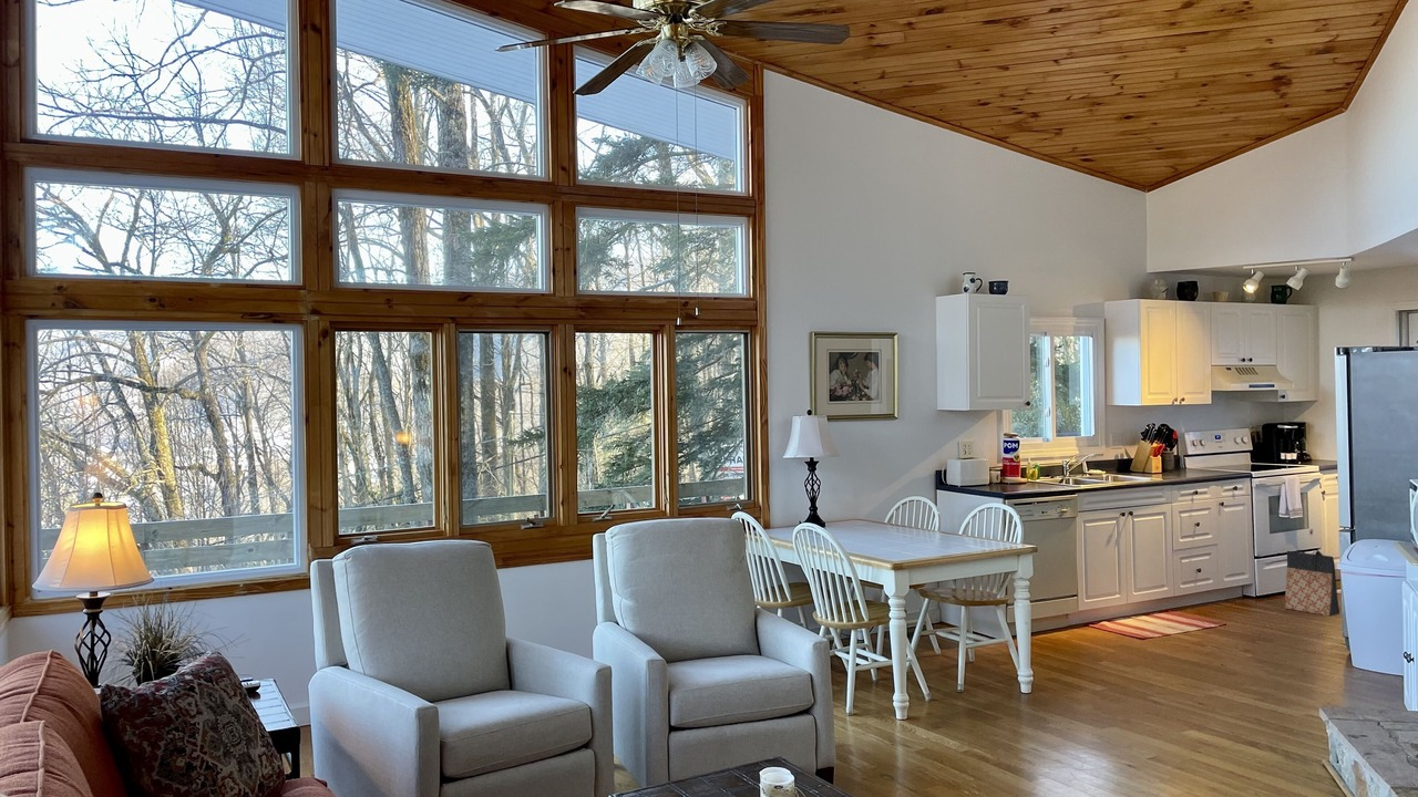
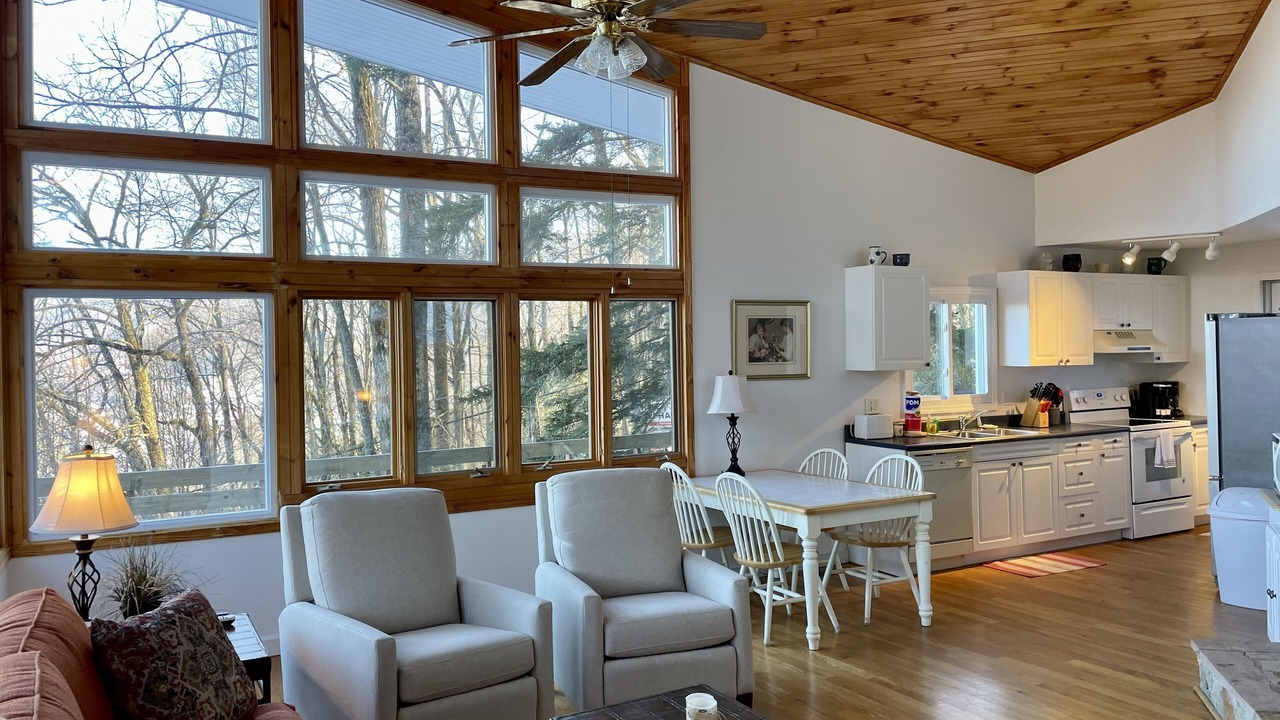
- bag (1309, 579)
